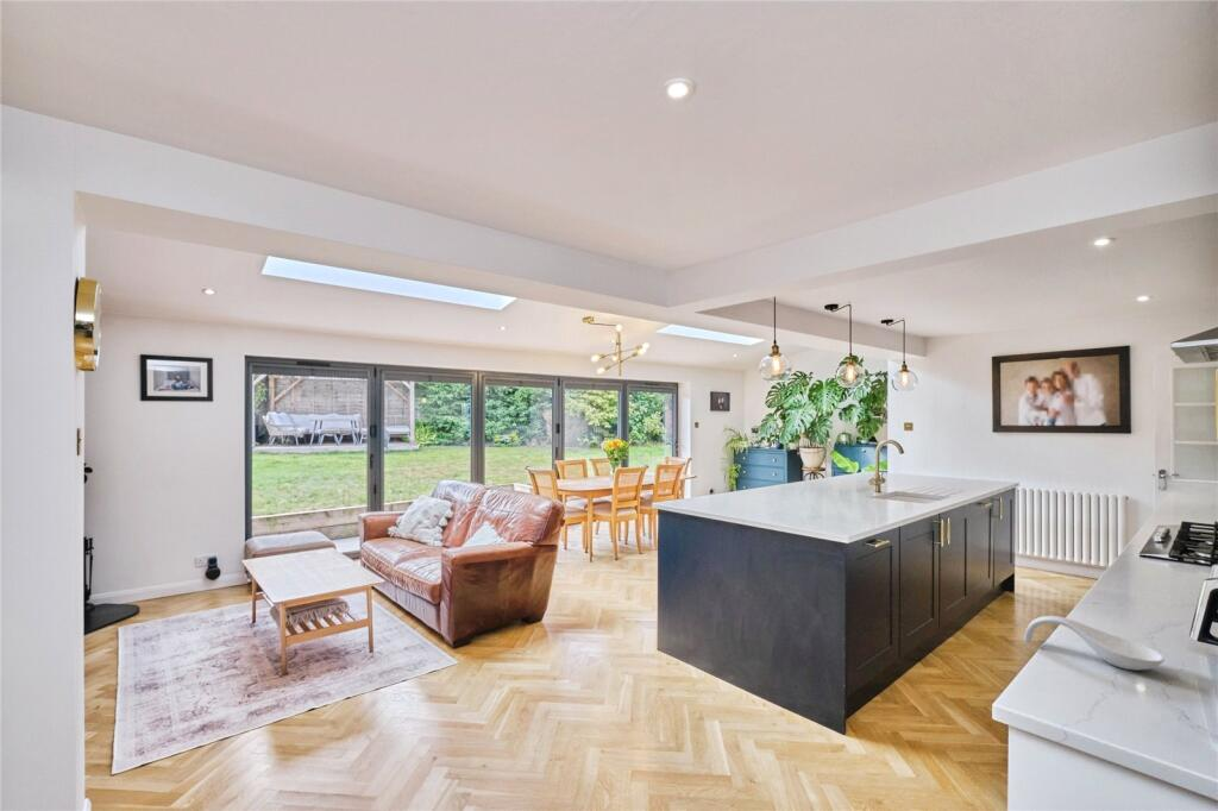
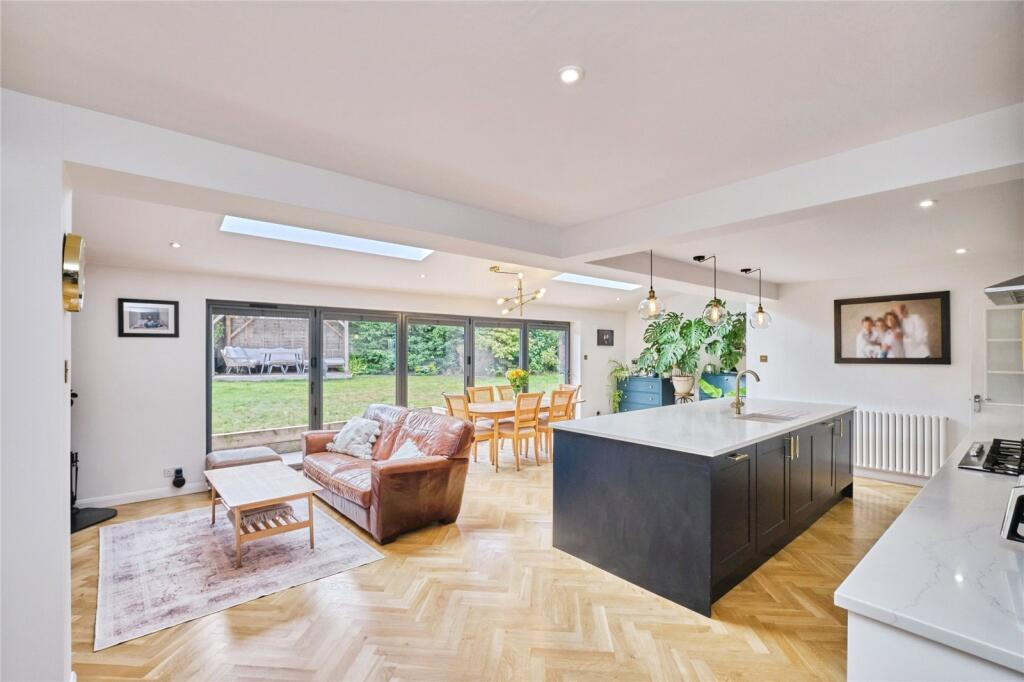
- spoon rest (1090, 640)
